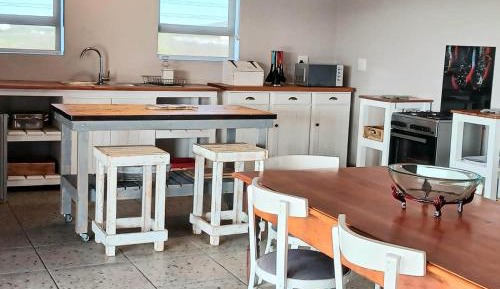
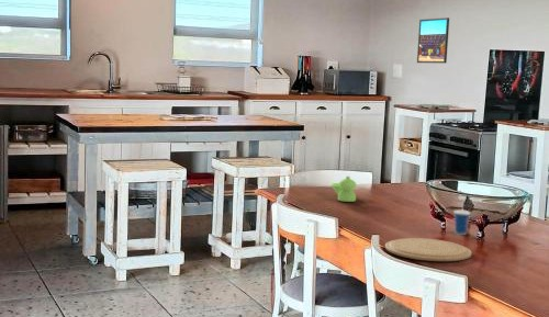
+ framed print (433, 41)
+ plate (427, 248)
+ teapot (345, 185)
+ cup (461, 216)
